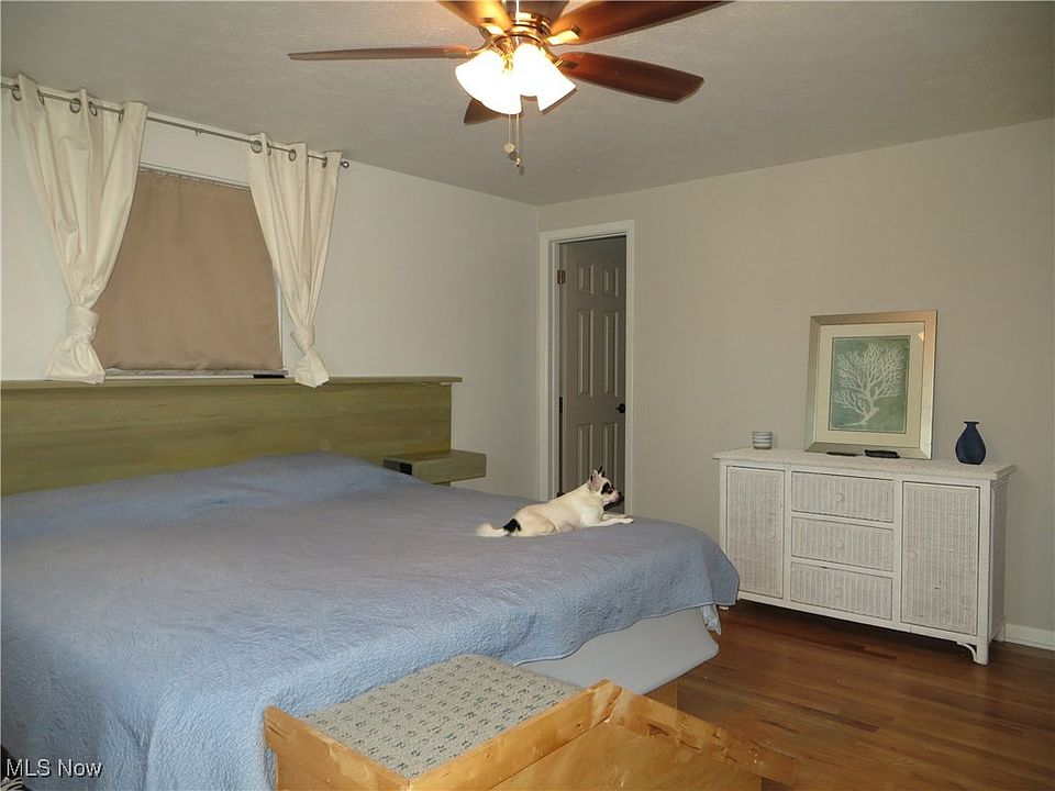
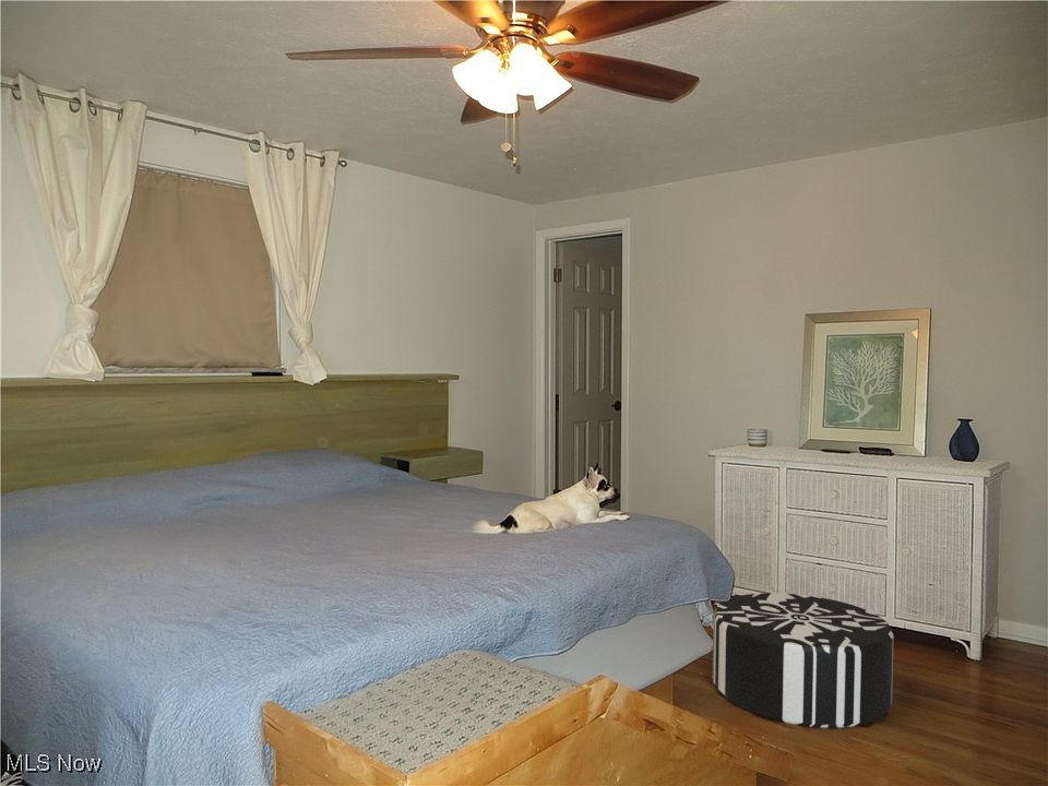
+ pouf (799, 654)
